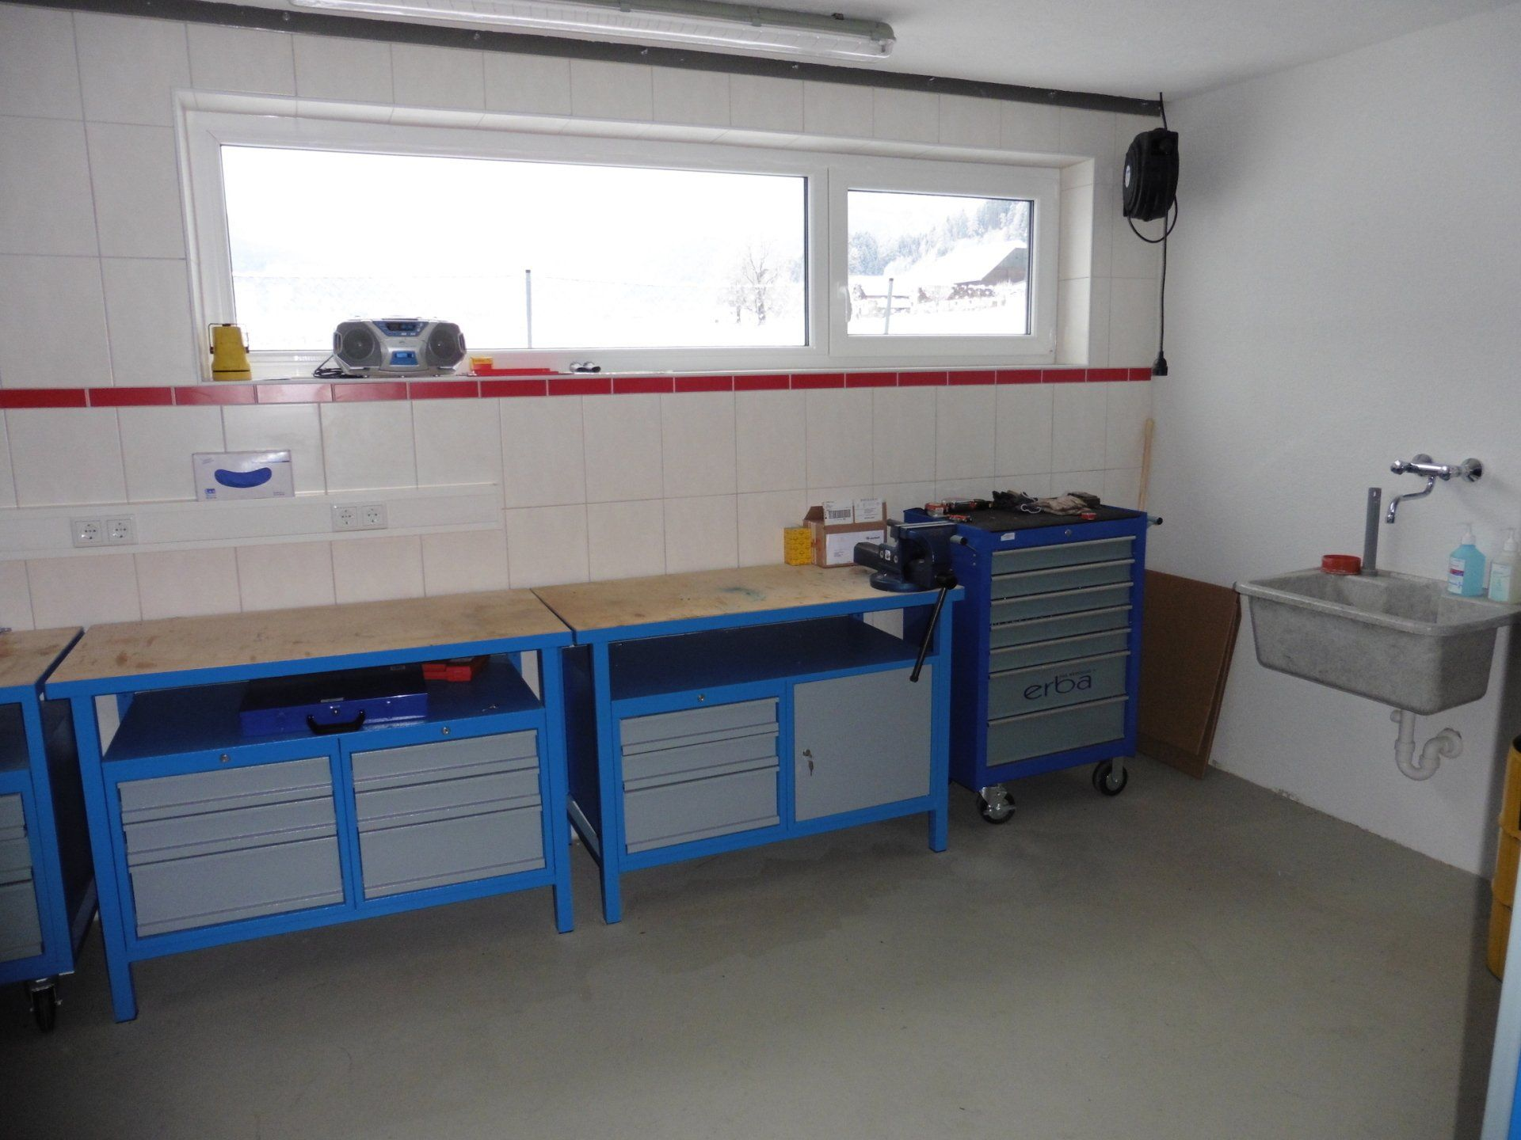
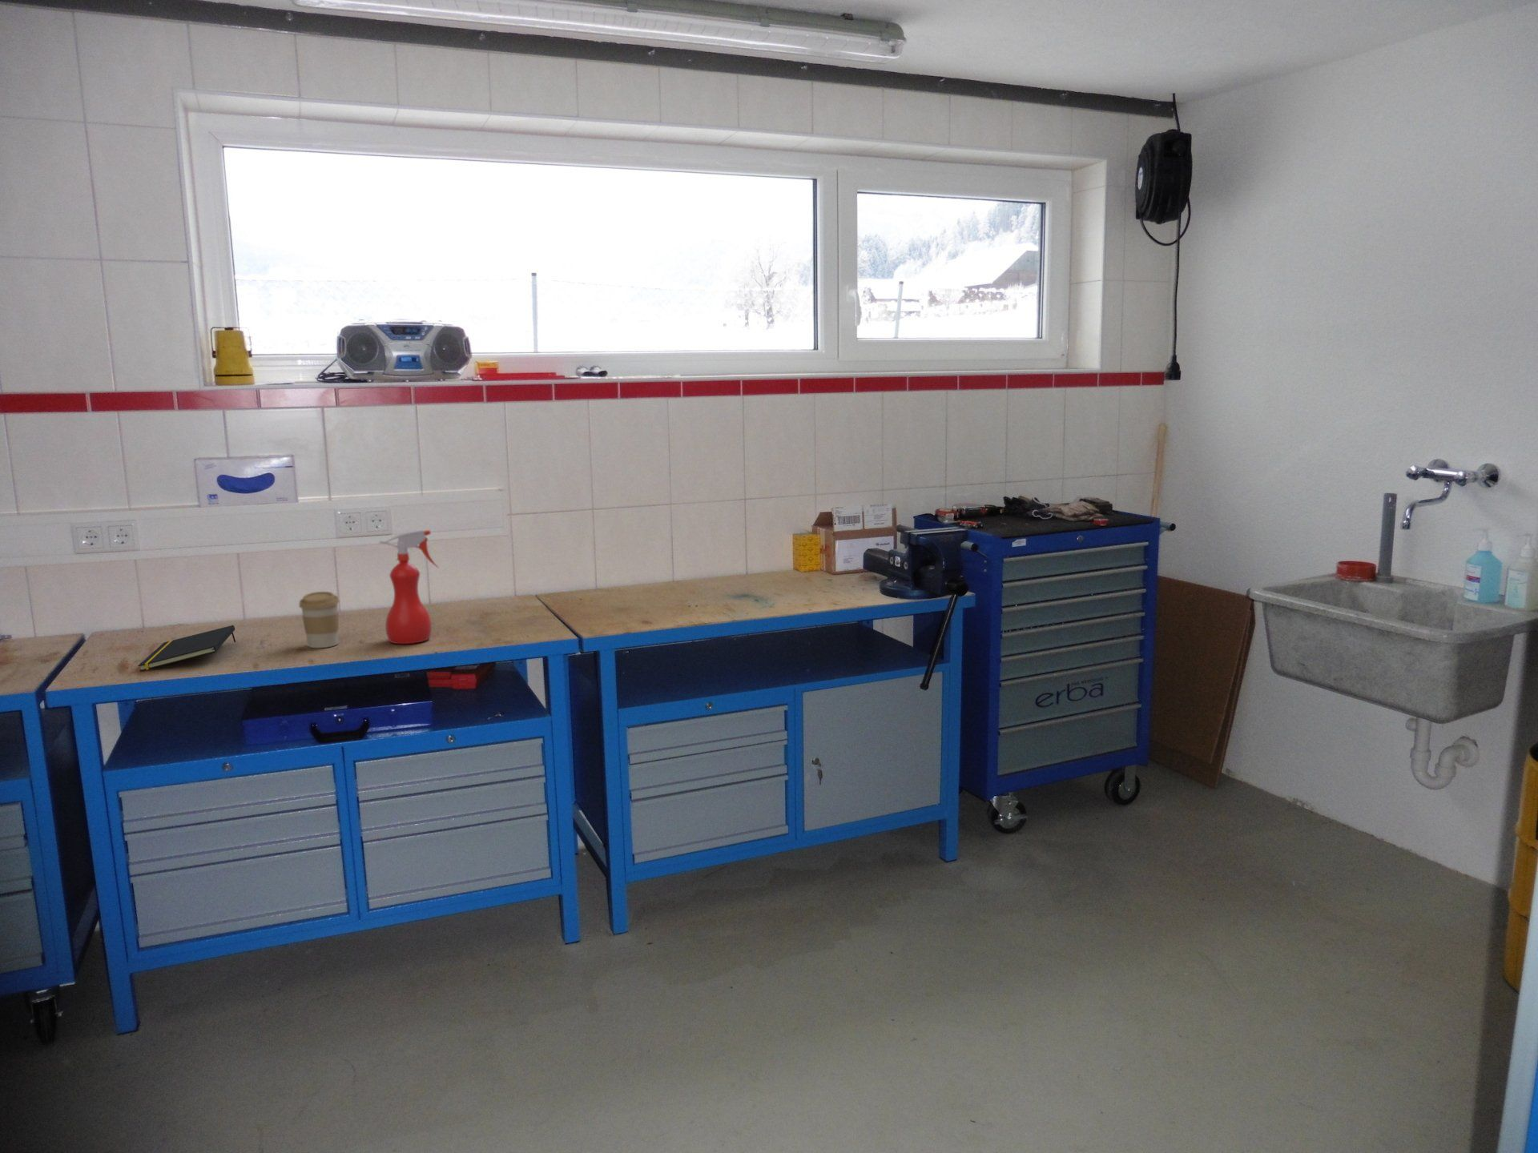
+ notepad (188, 647)
+ coffee cup (321, 619)
+ spray bottle (411, 585)
